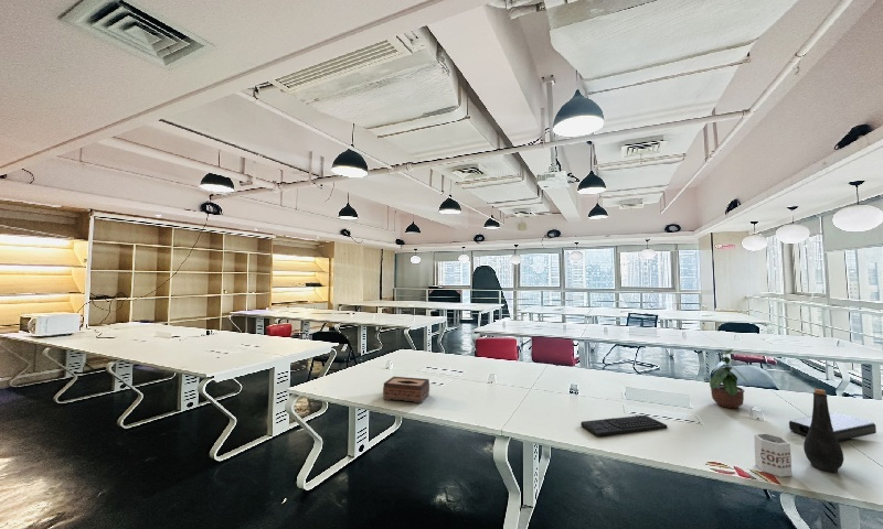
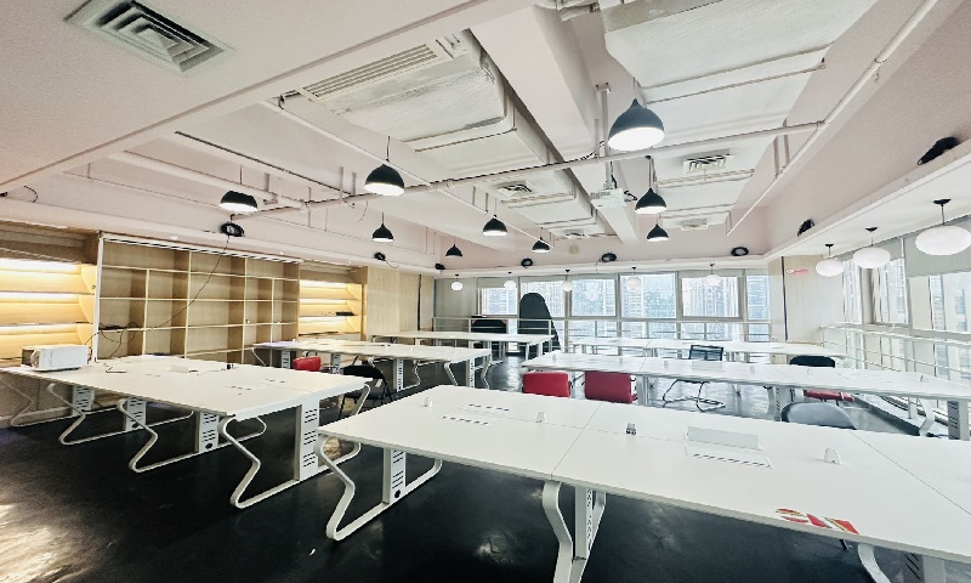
- power bank (832, 425)
- keyboard (623, 424)
- bottle (821, 428)
- tissue box (406, 389)
- mug (770, 453)
- potted plant (728, 375)
